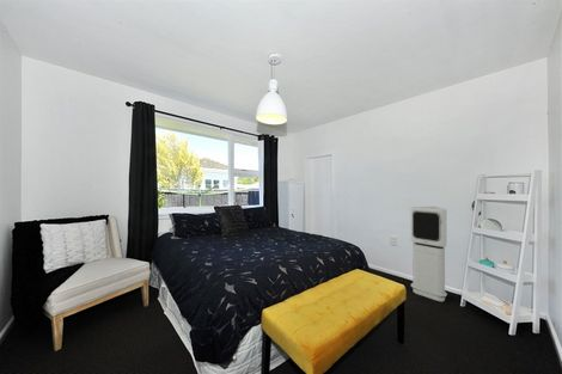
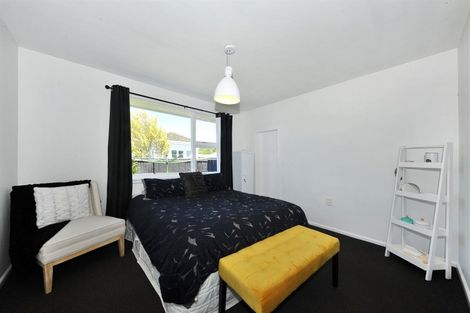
- air purifier (430, 250)
